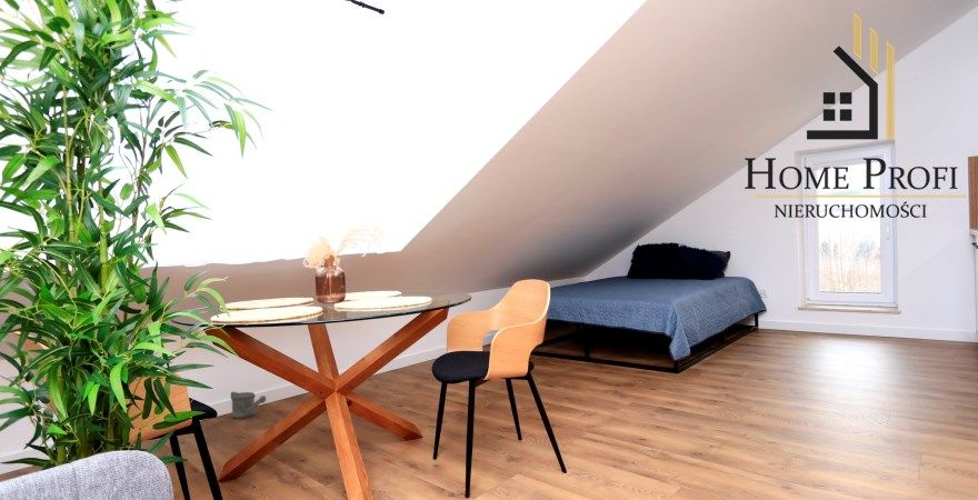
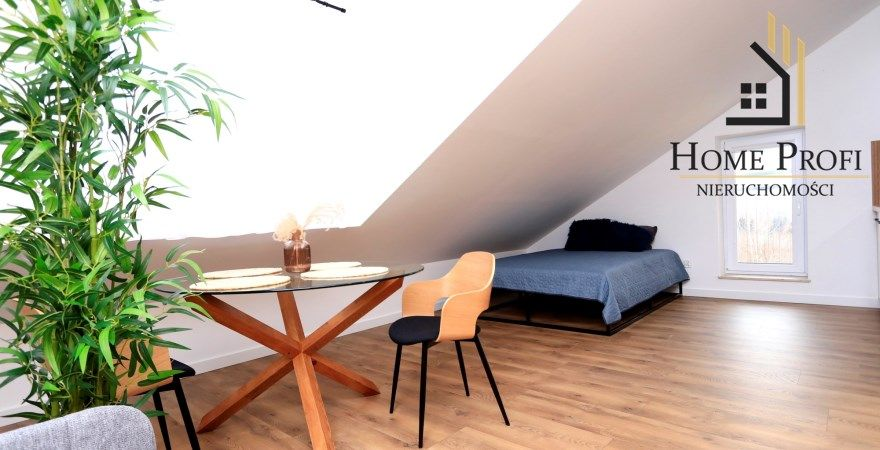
- watering can (247, 403)
